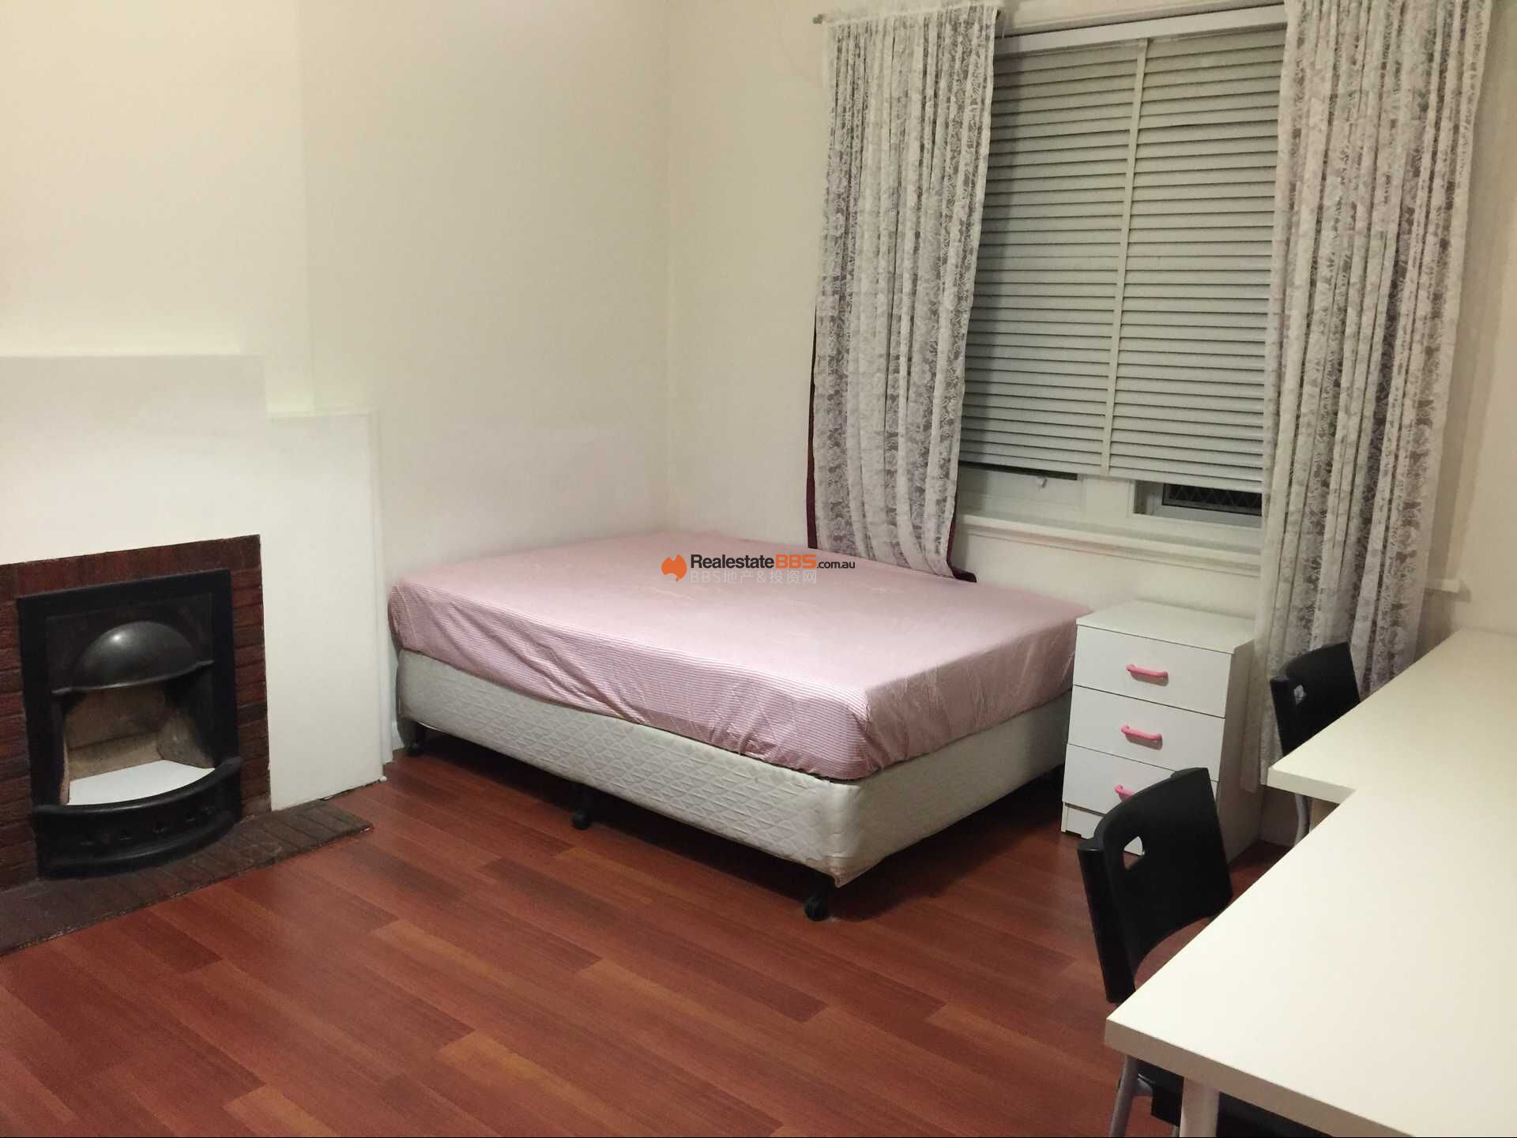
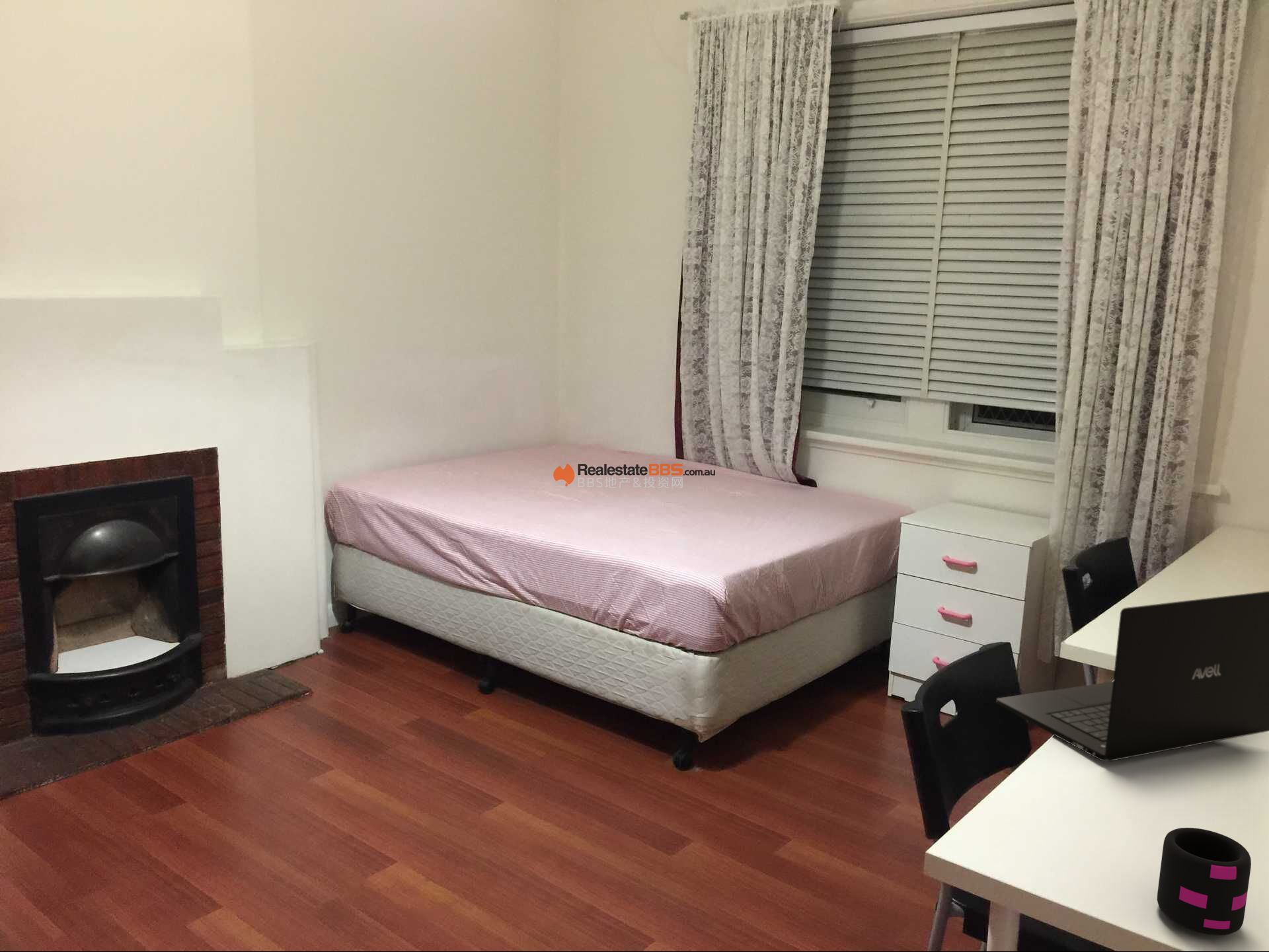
+ laptop (1140, 648)
+ mug (1207, 875)
